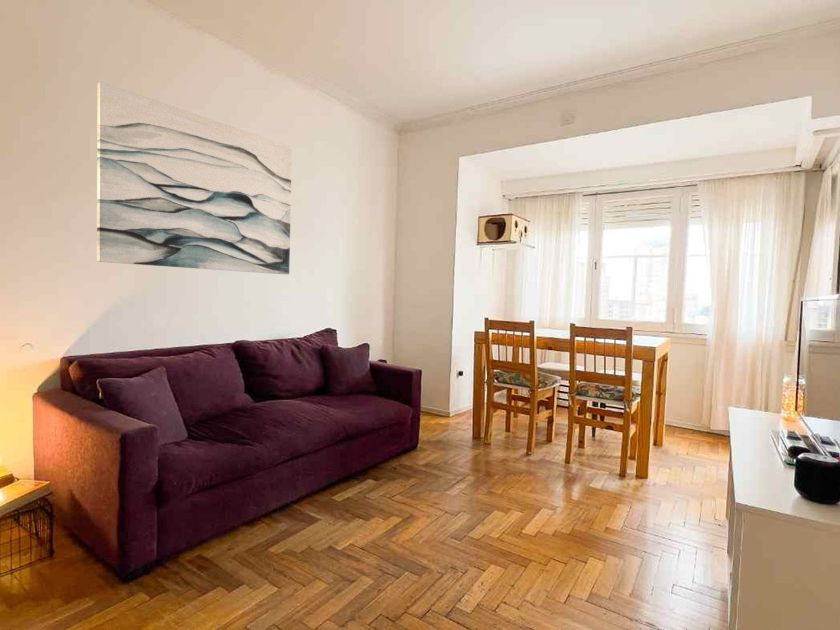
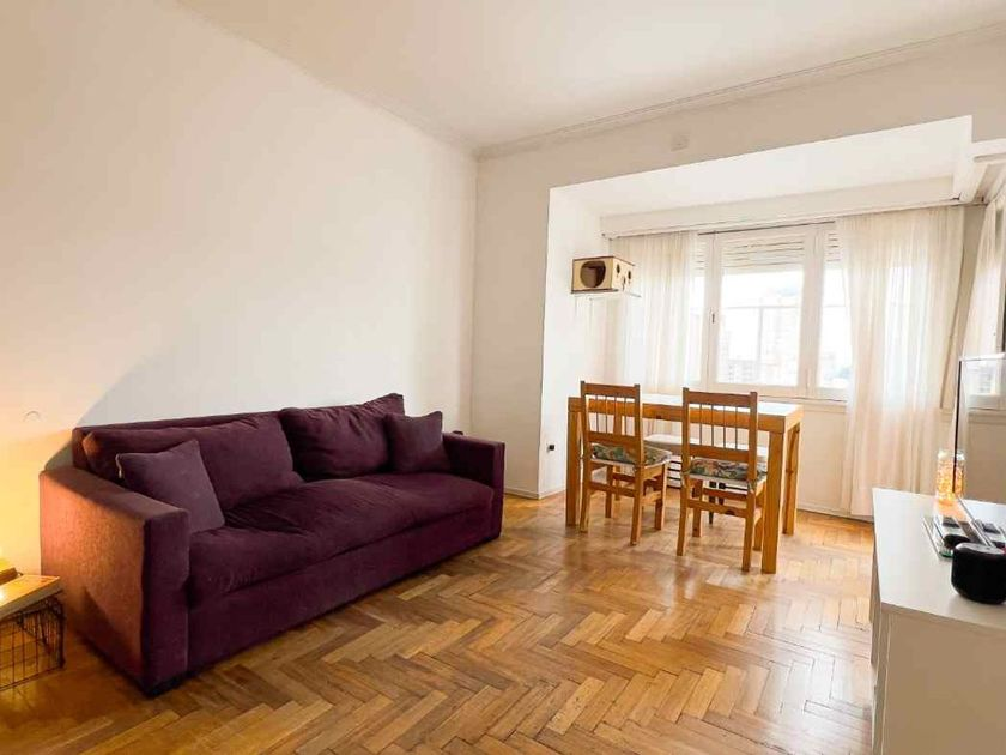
- wall art (210, 195)
